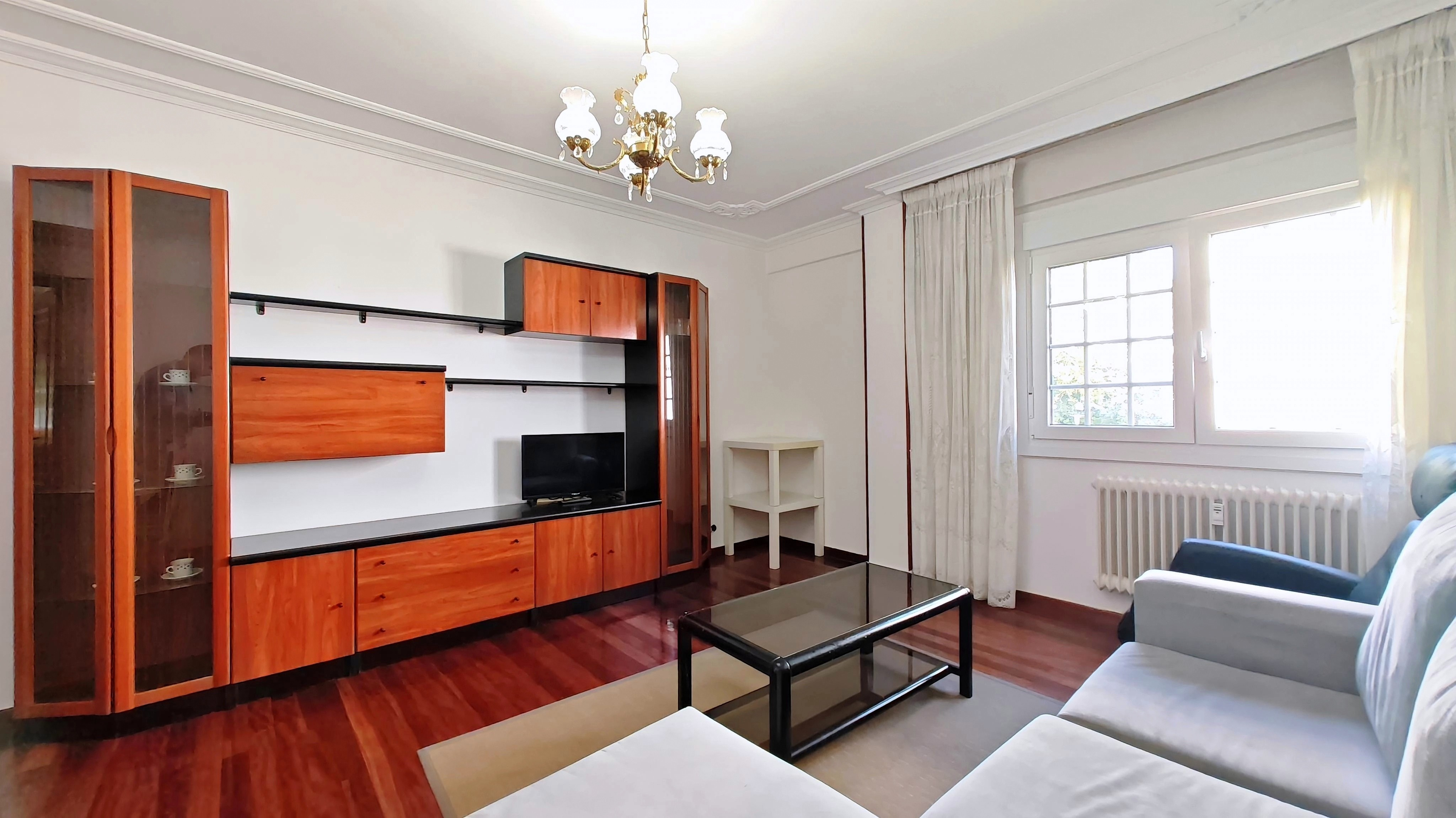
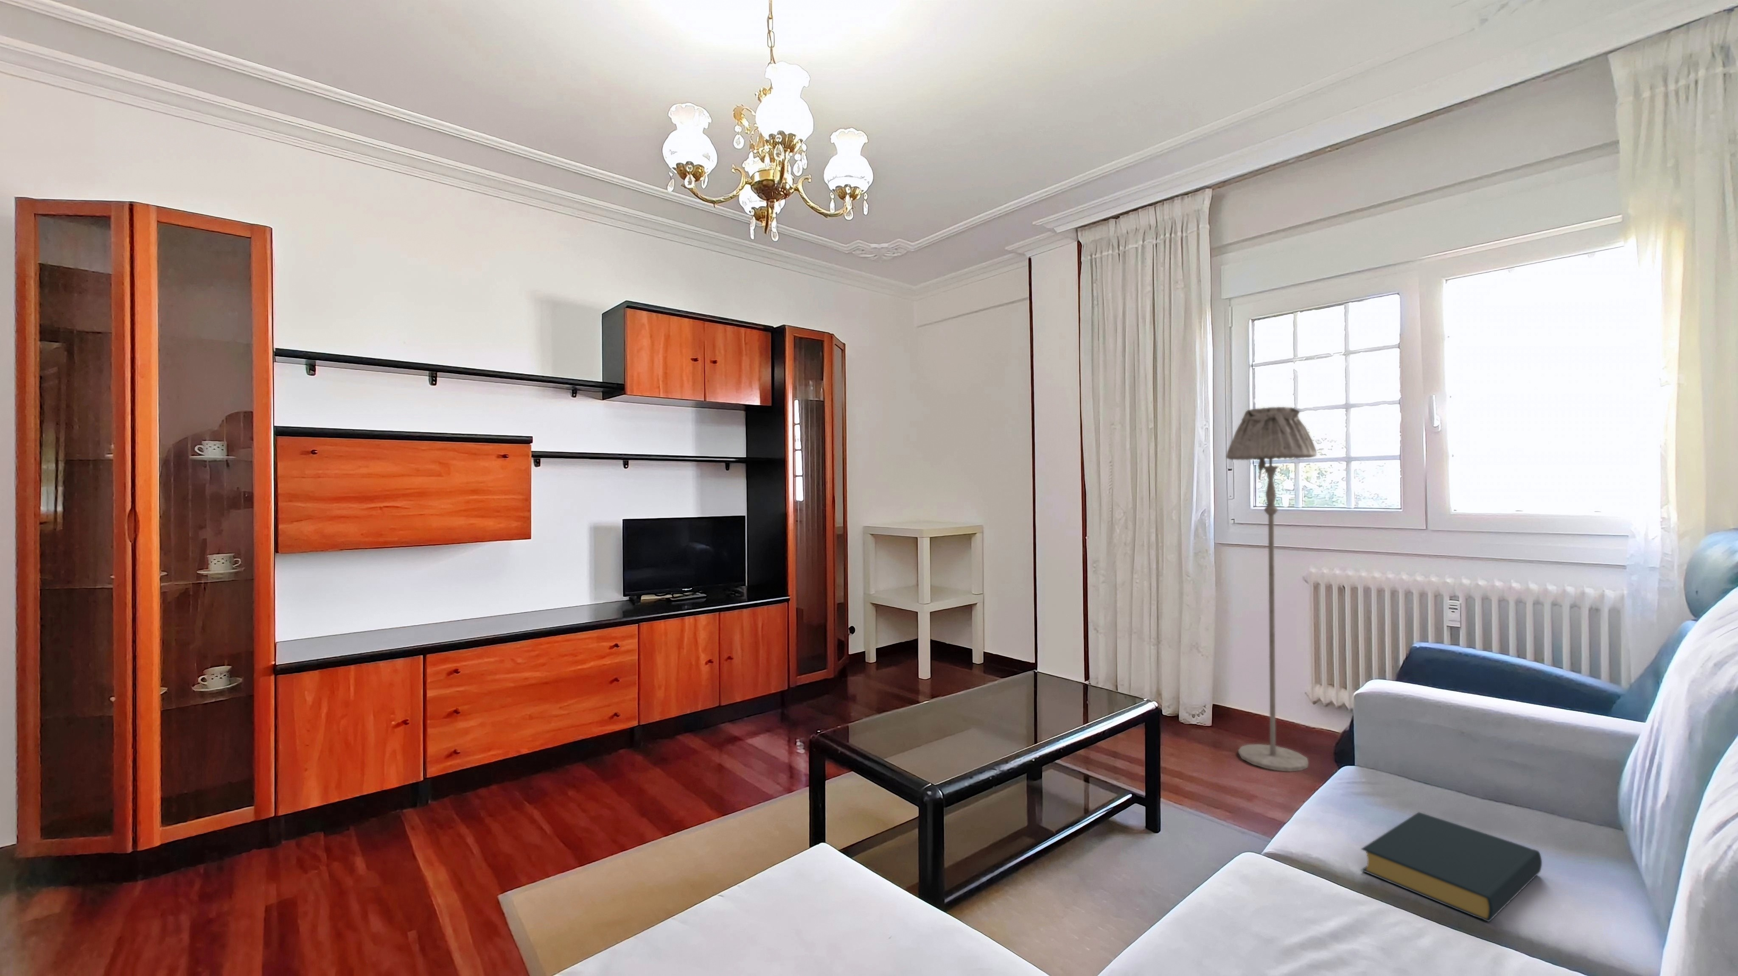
+ floor lamp (1271, 583)
+ hardback book (1450, 861)
